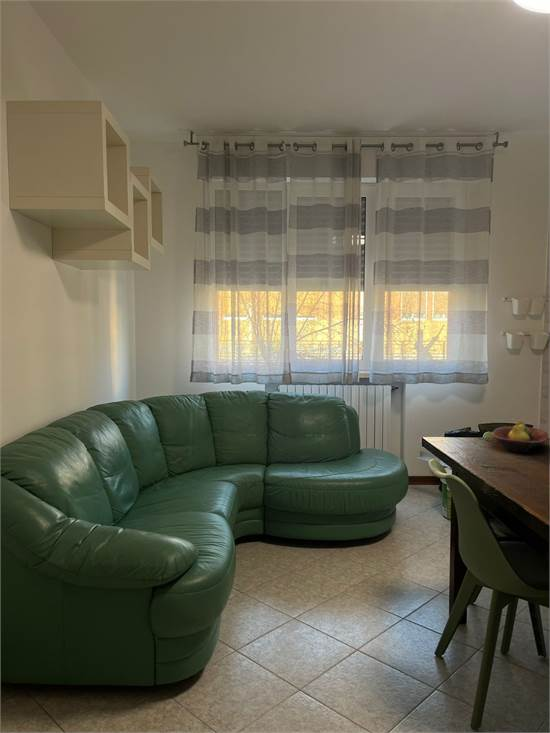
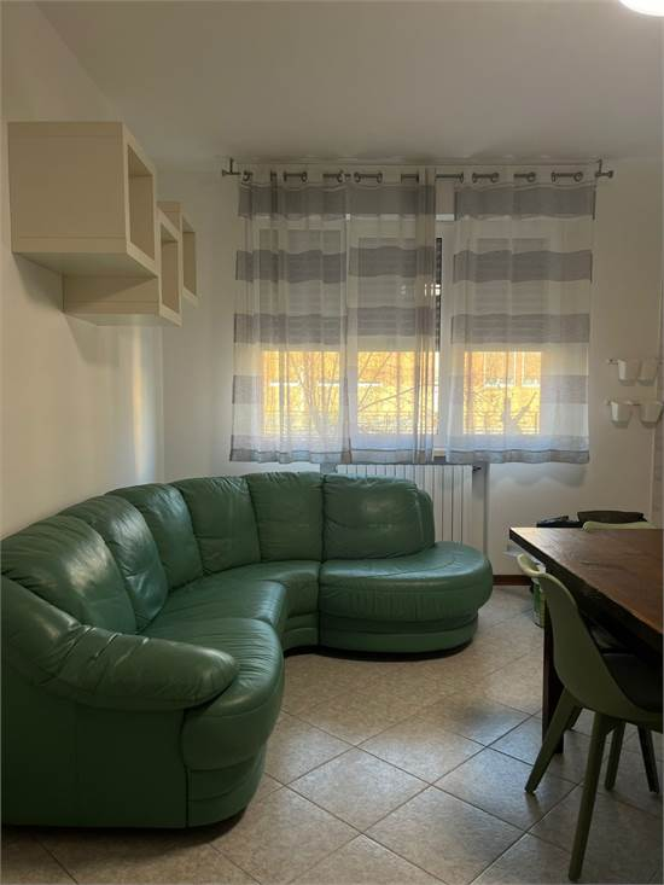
- fruit bowl (519, 434)
